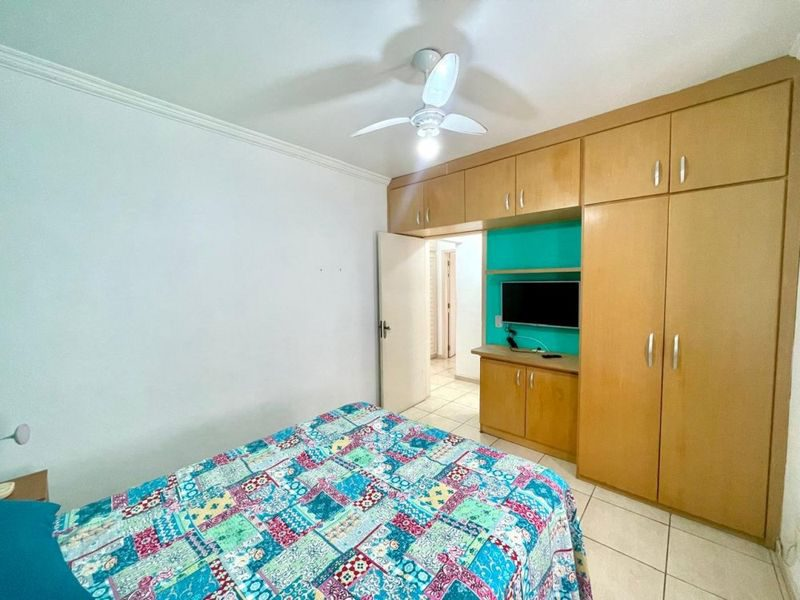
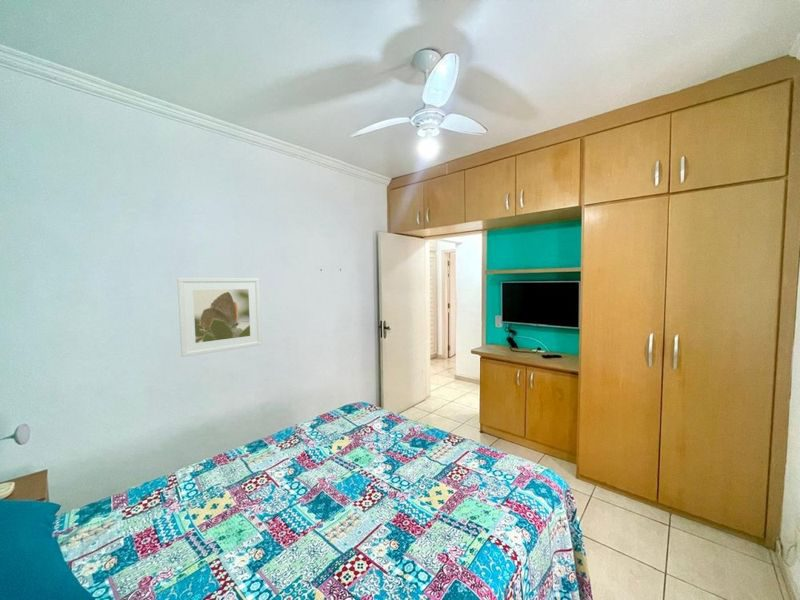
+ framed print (223, 314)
